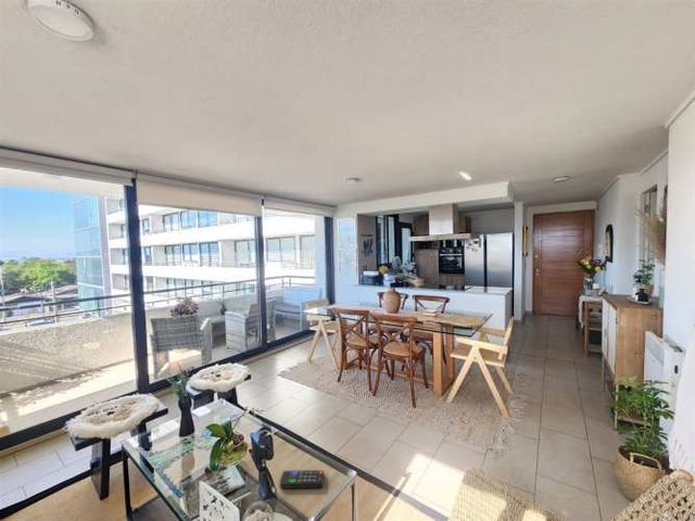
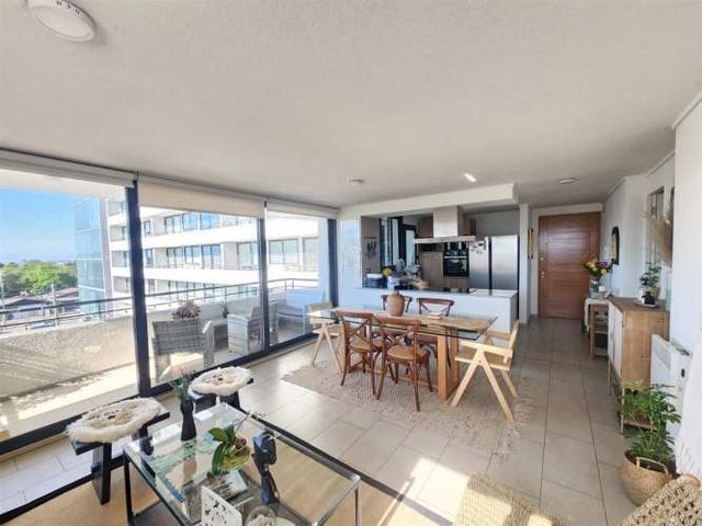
- remote control (302, 479)
